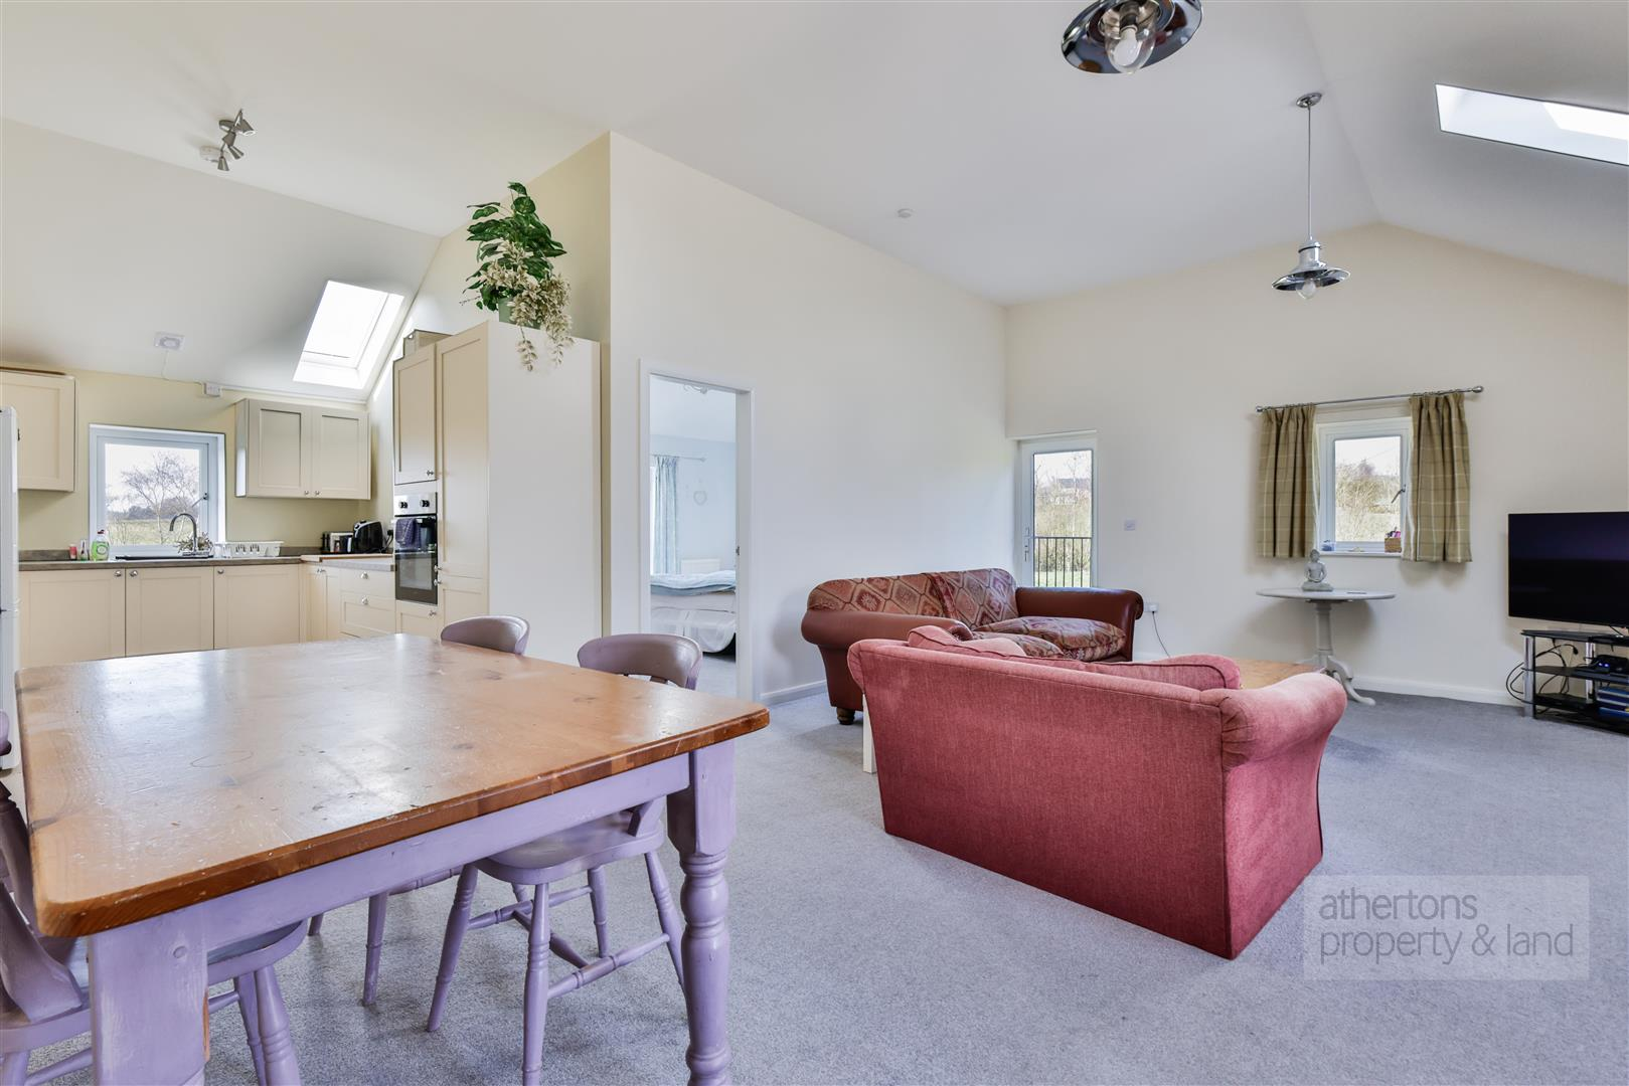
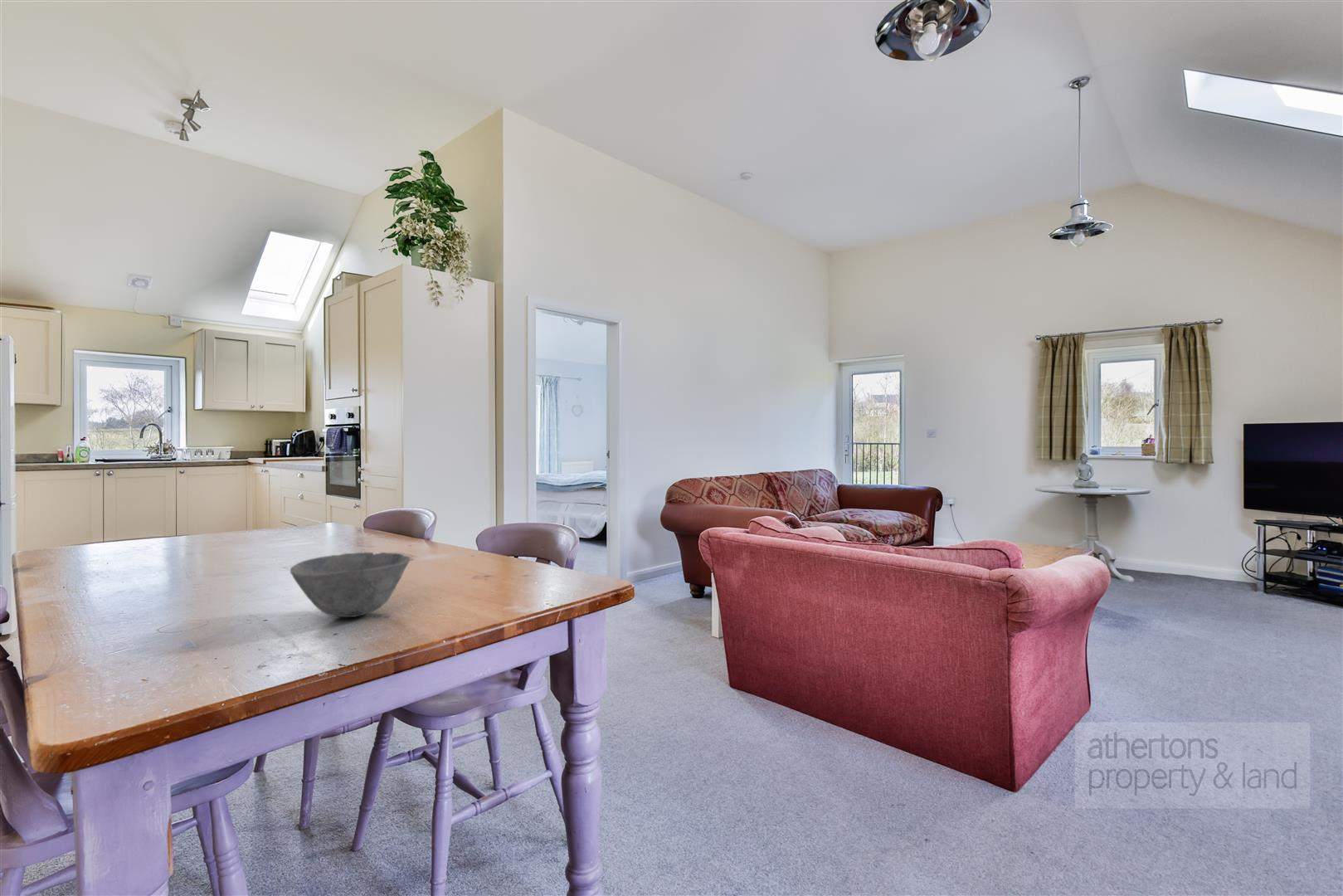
+ bowl (353, 587)
